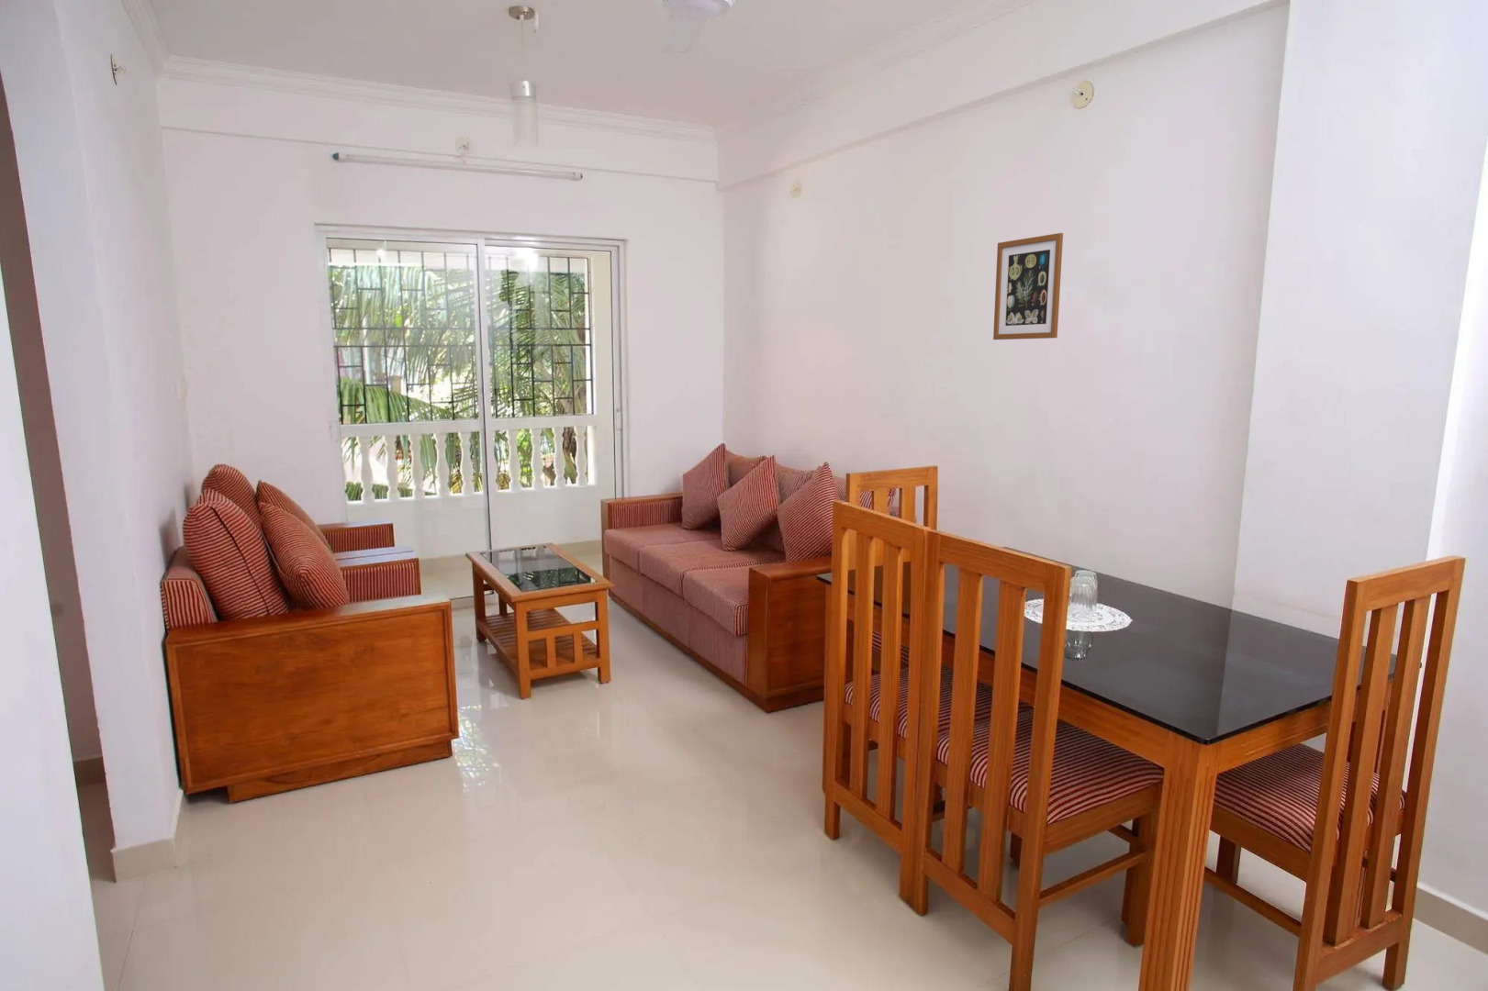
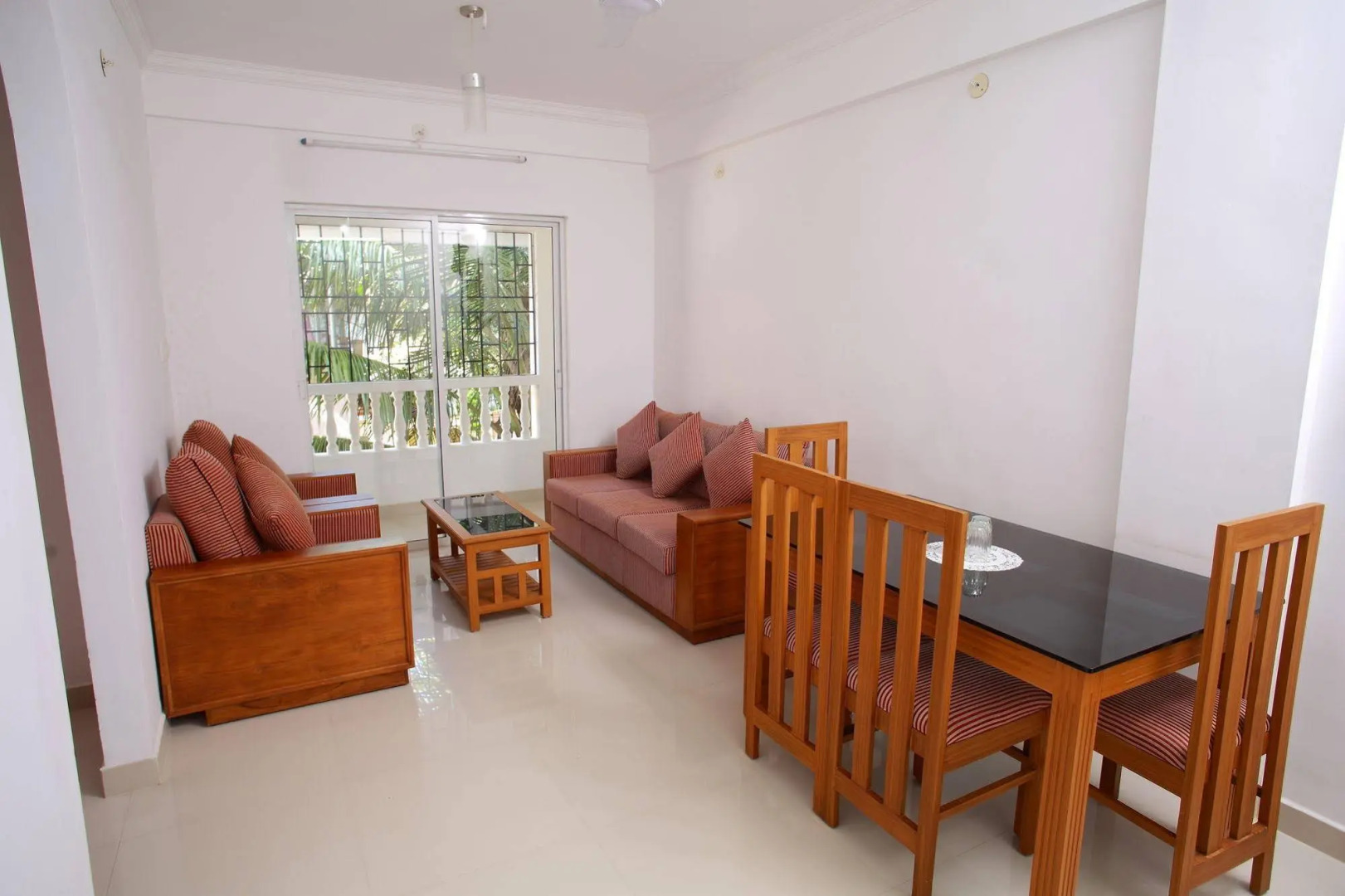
- wall art (1027, 289)
